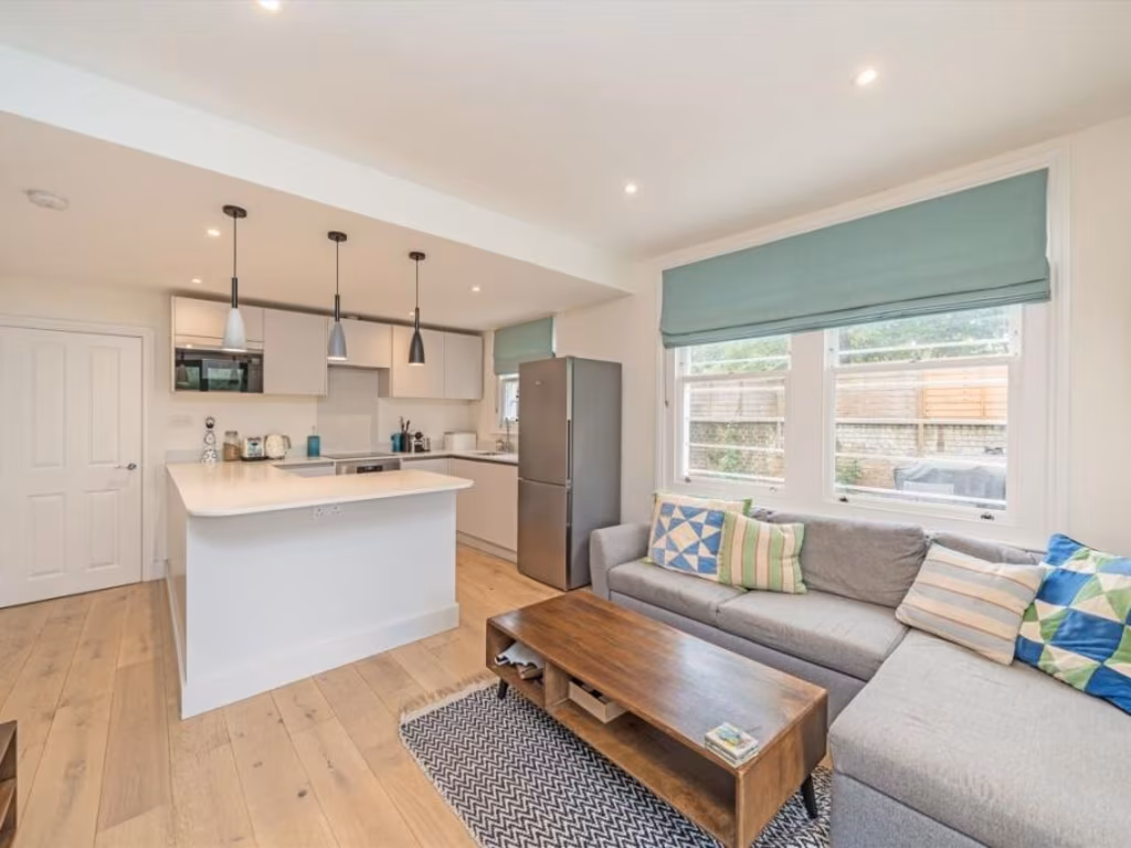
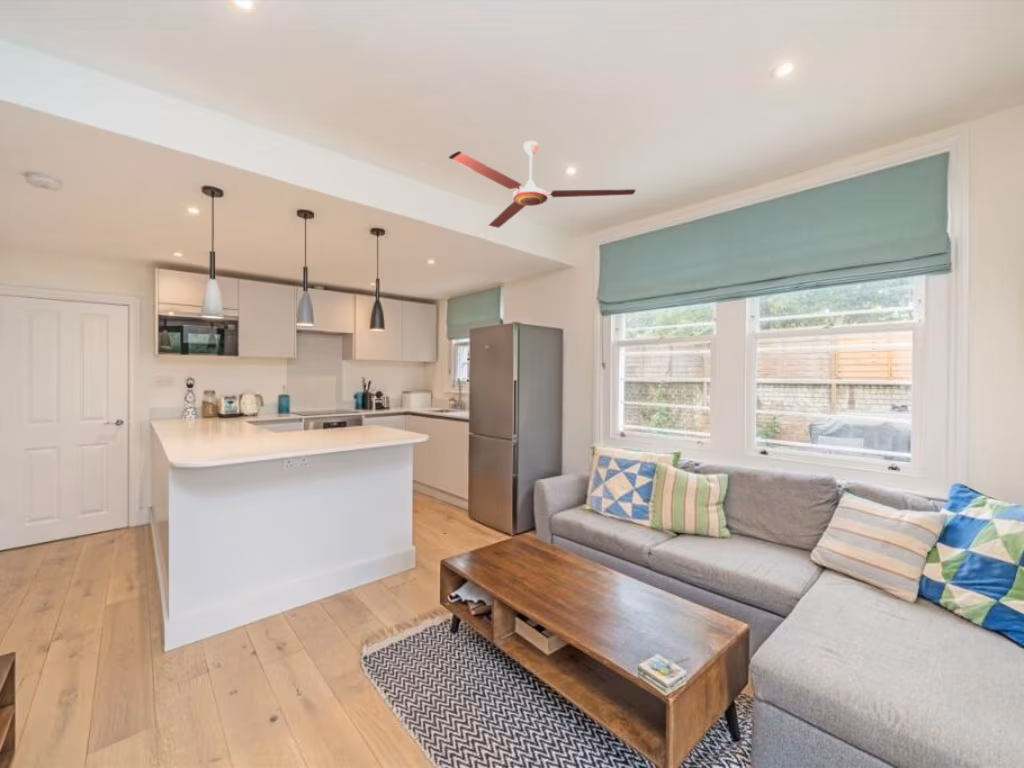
+ ceiling fan (542, 189)
